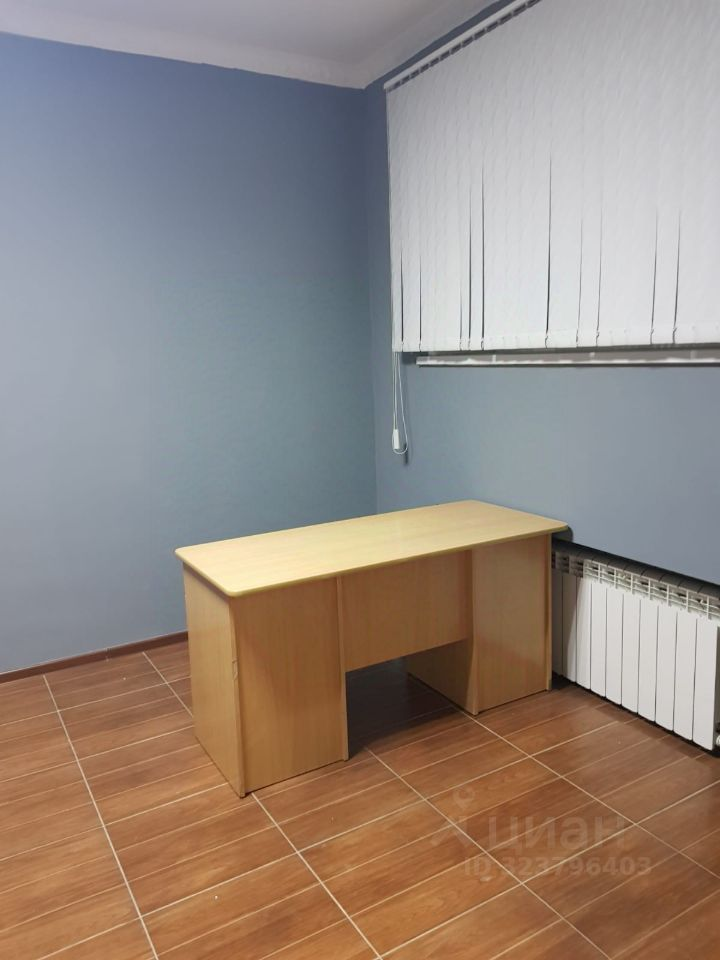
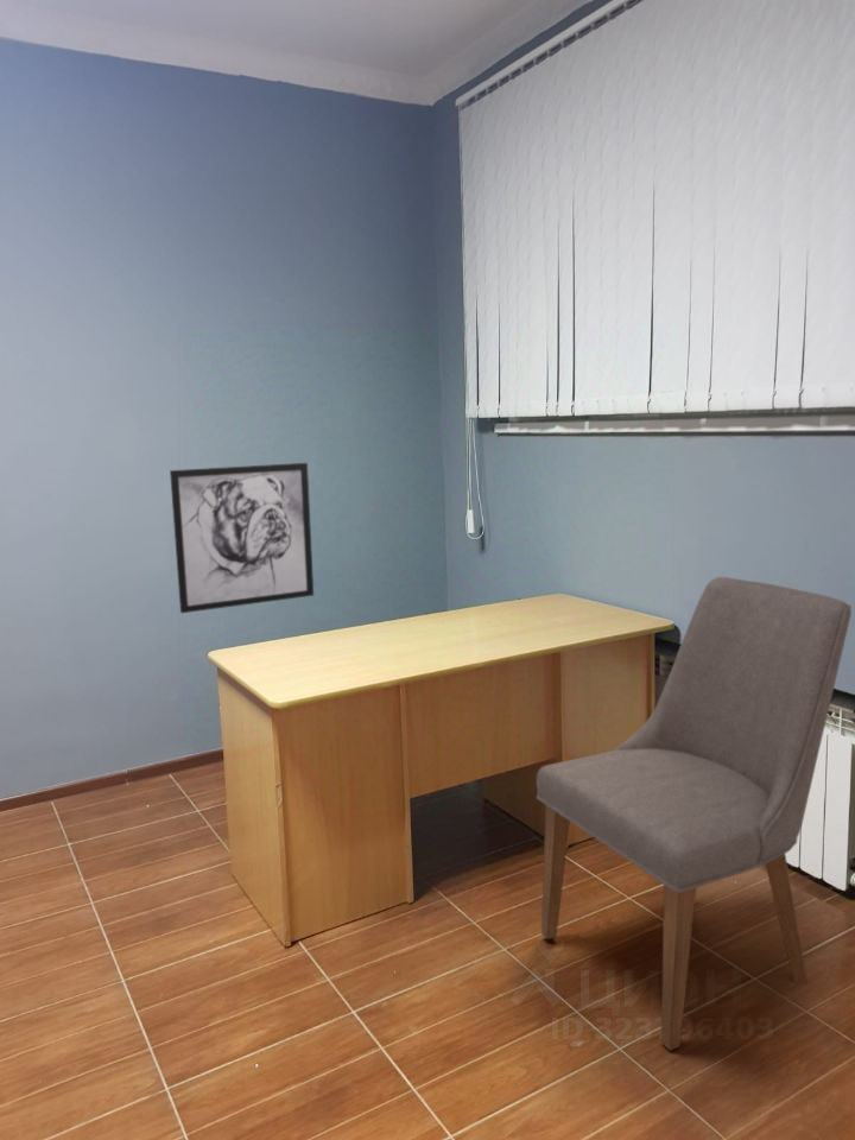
+ wall art (245, 536)
+ chair (703, 780)
